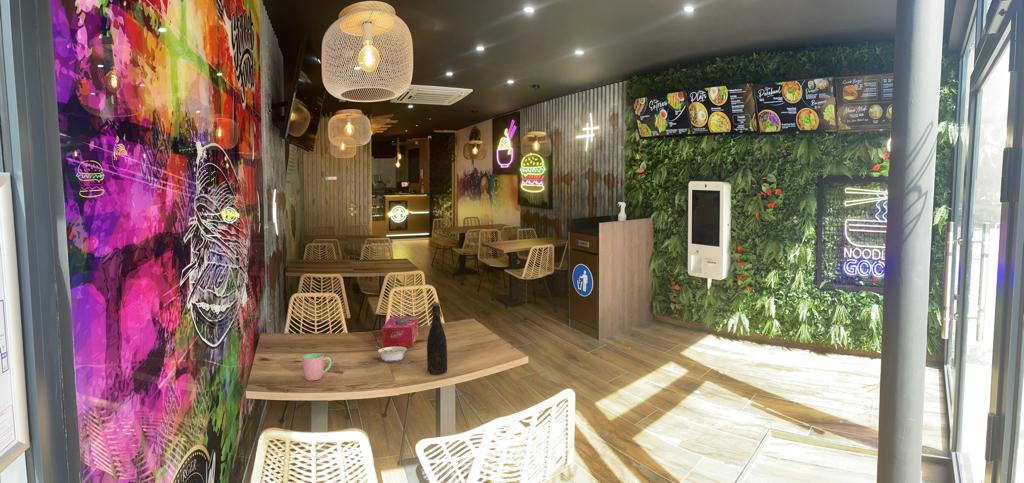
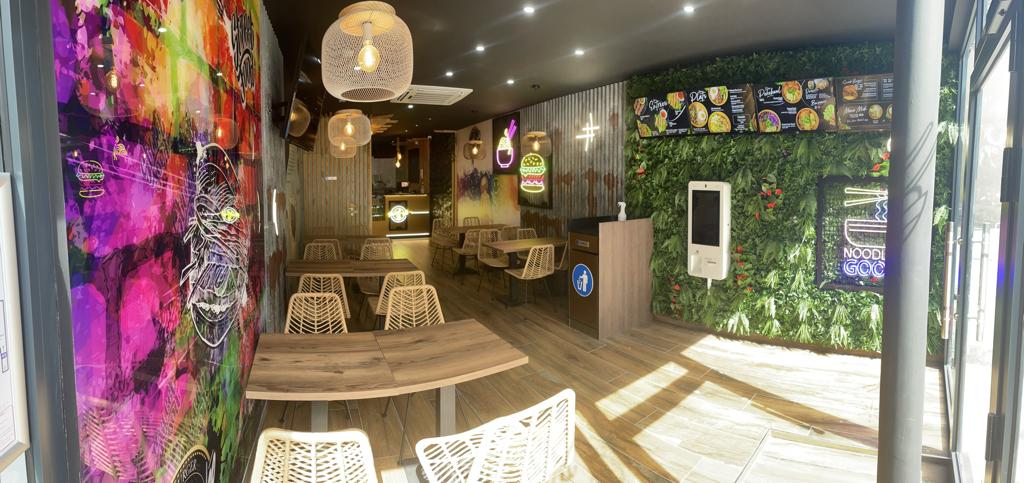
- legume (391, 353)
- tissue box (401, 330)
- bottle (436, 337)
- cup (317, 366)
